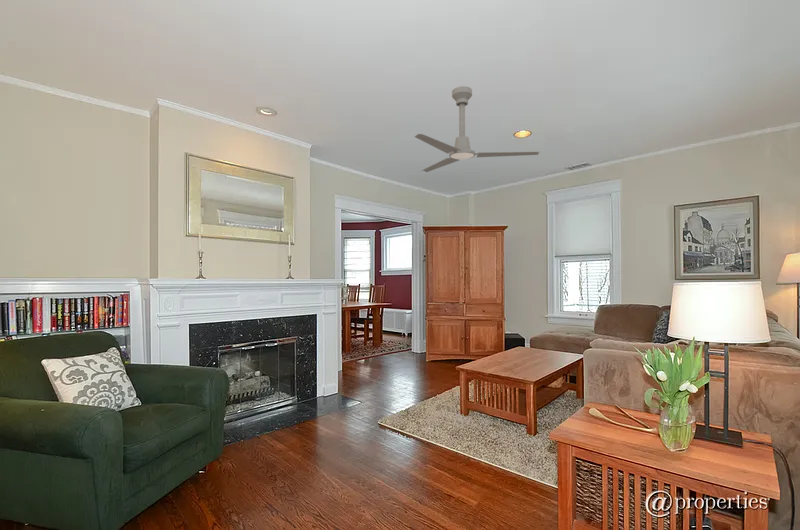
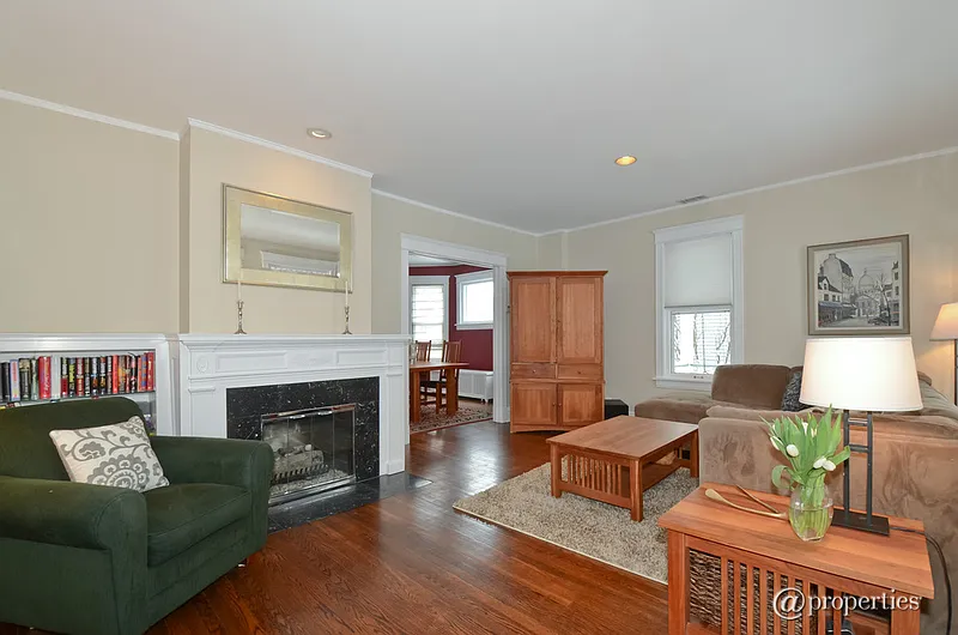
- ceiling fan (464, 122)
